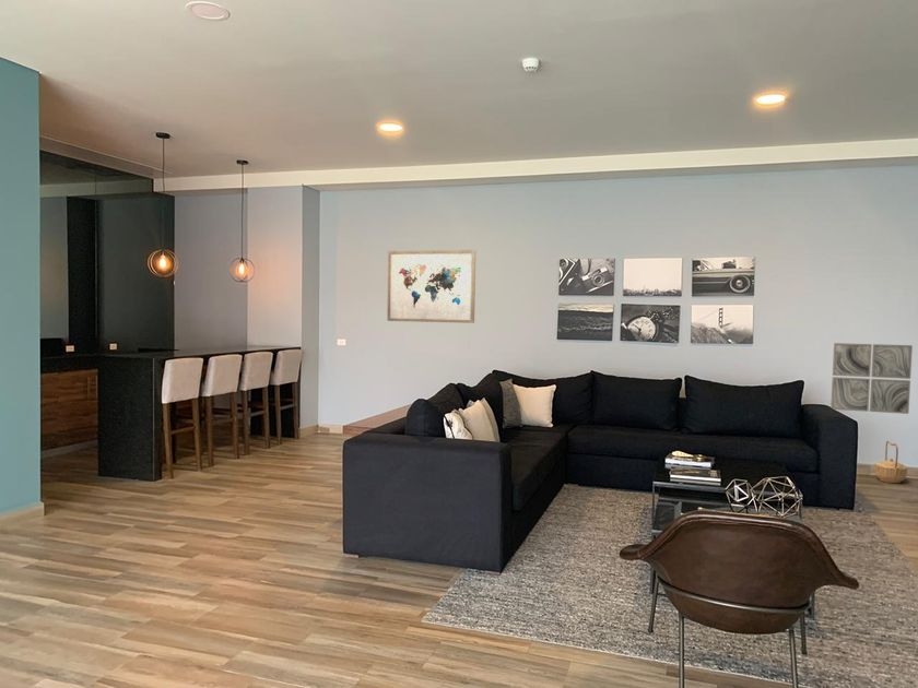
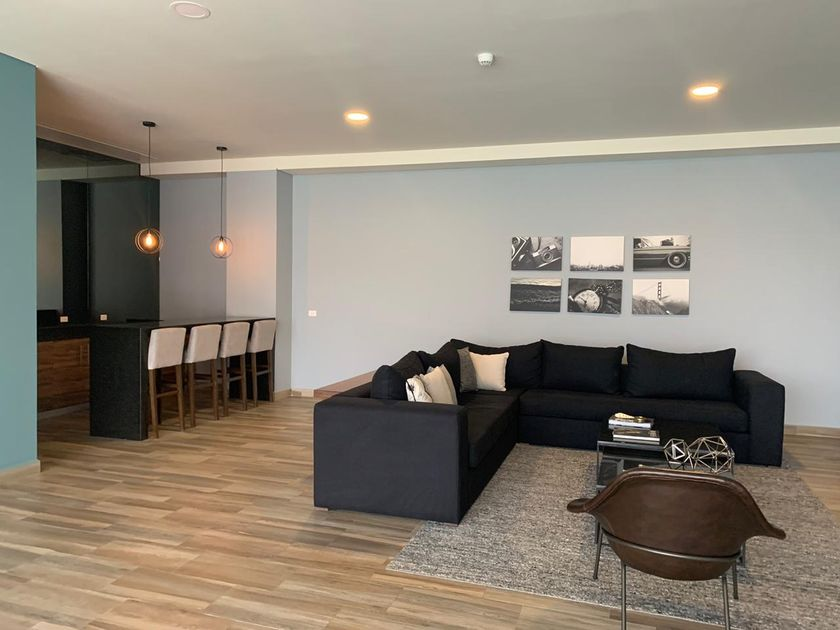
- wall art (429, 286)
- wall art (871, 379)
- basket (891, 461)
